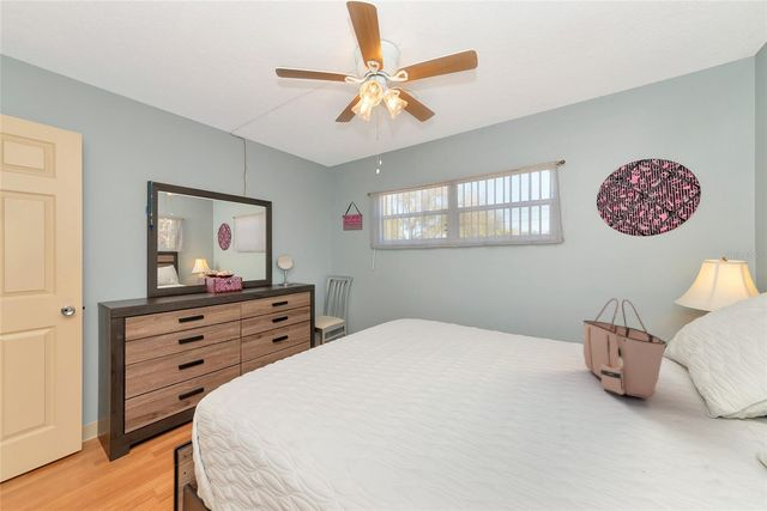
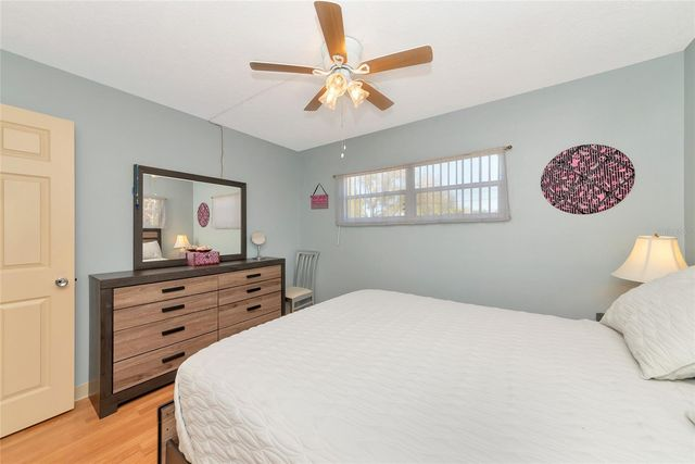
- tote bag (616, 340)
